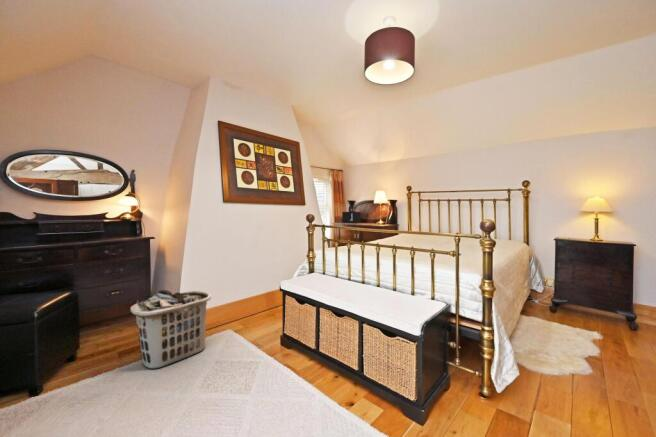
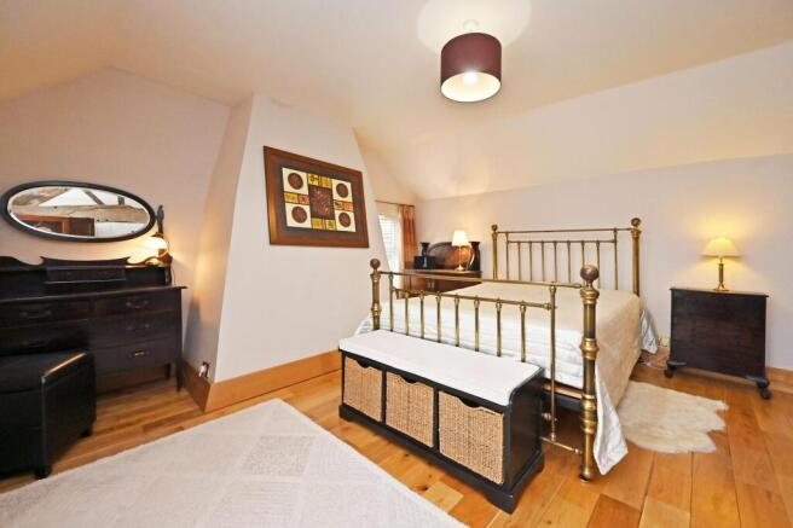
- clothes hamper (174, 321)
